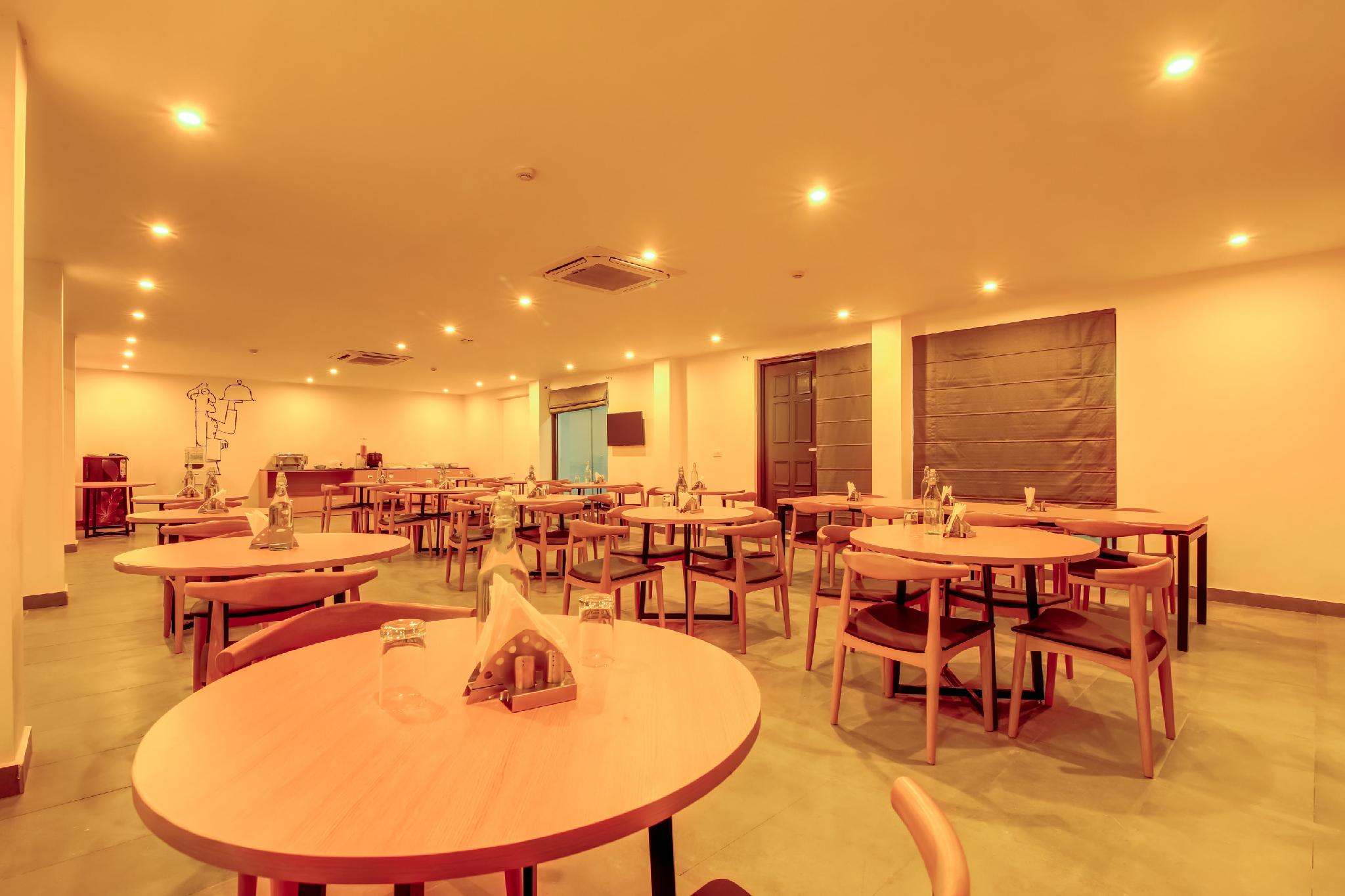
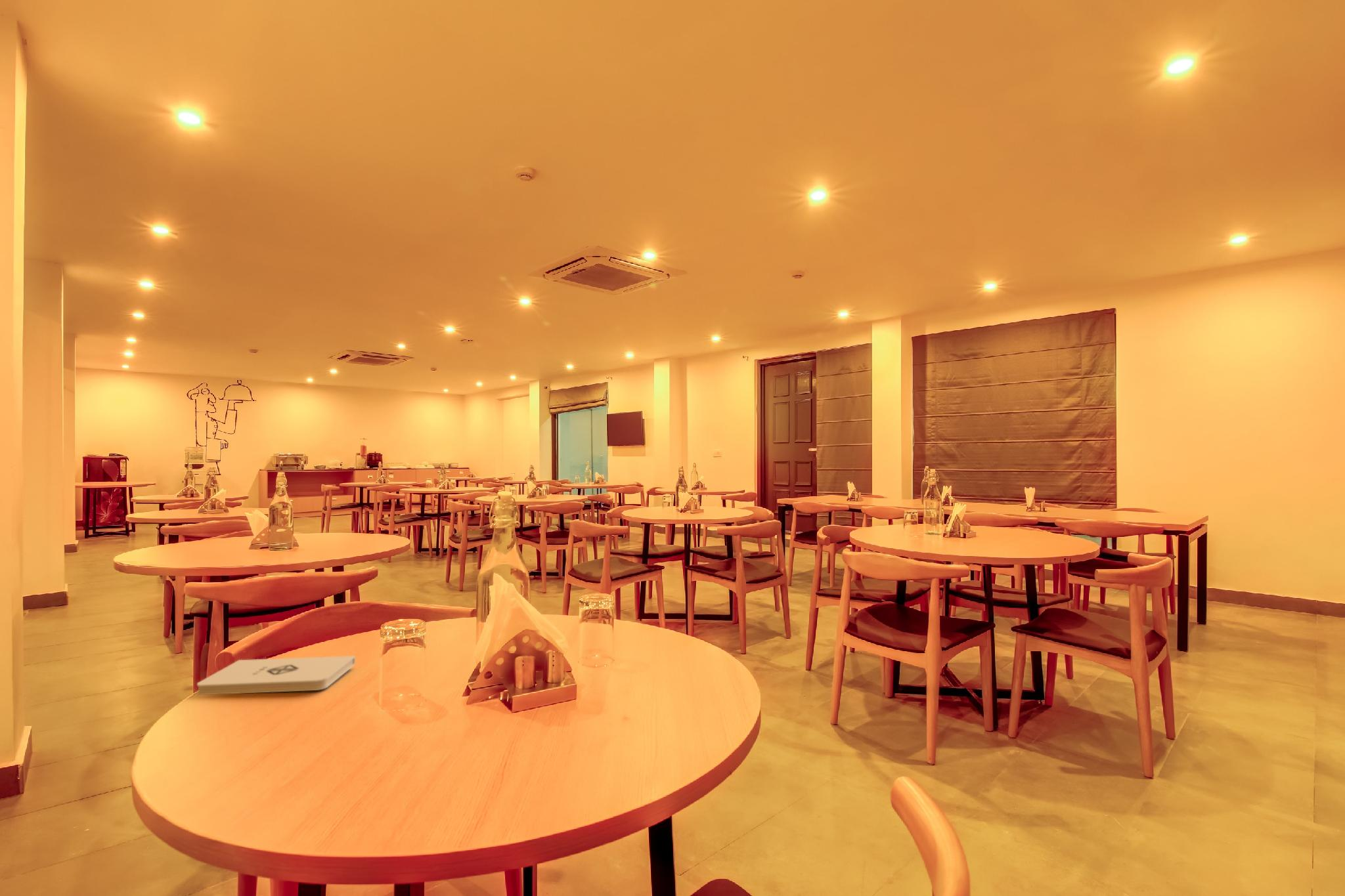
+ notepad (279, 674)
